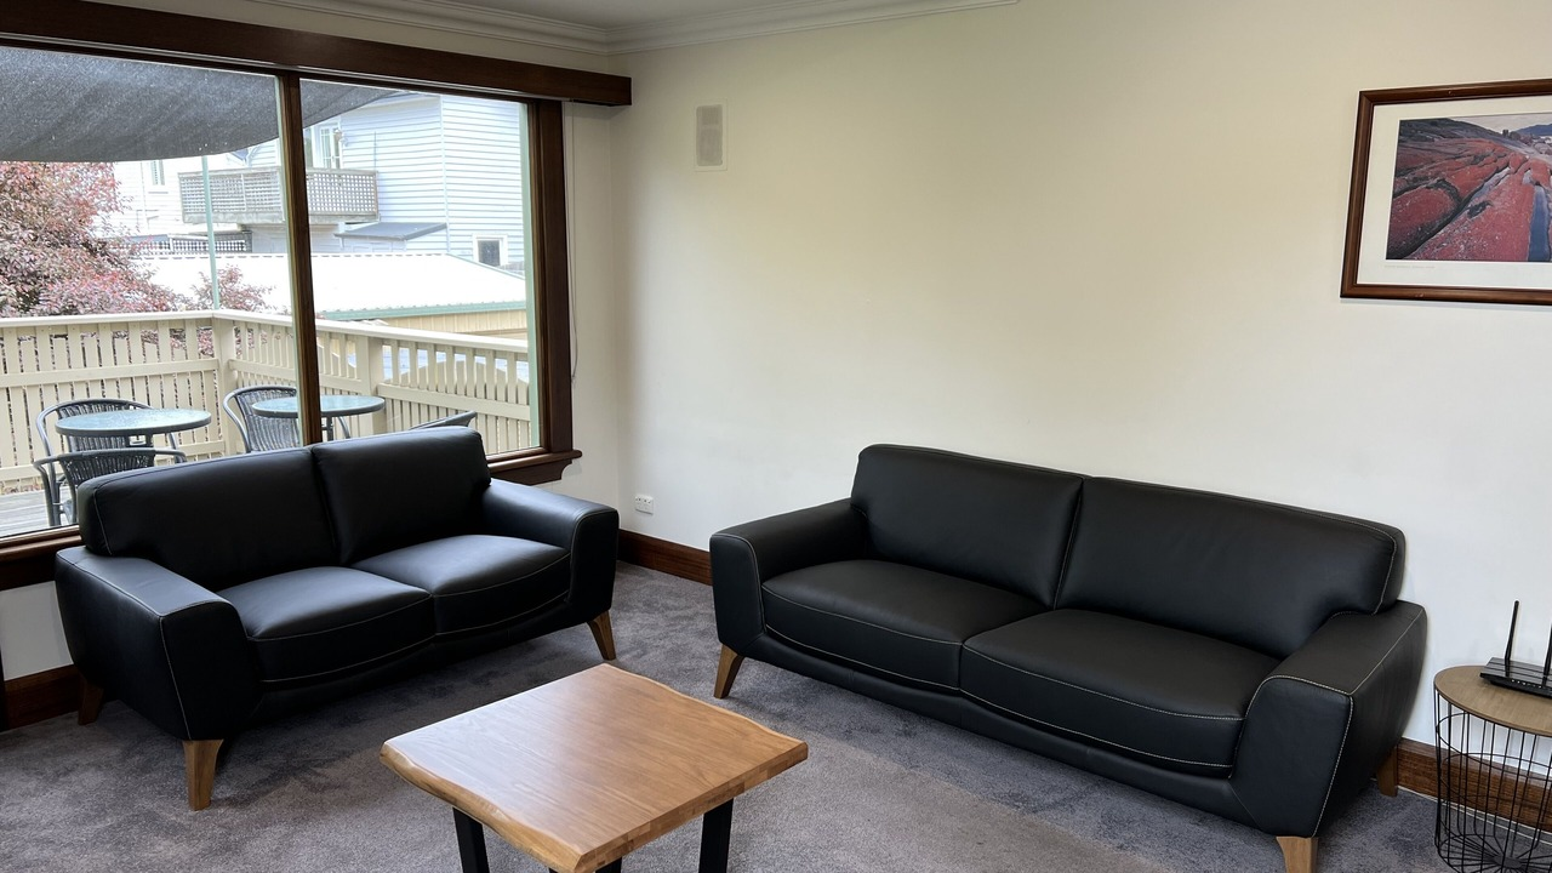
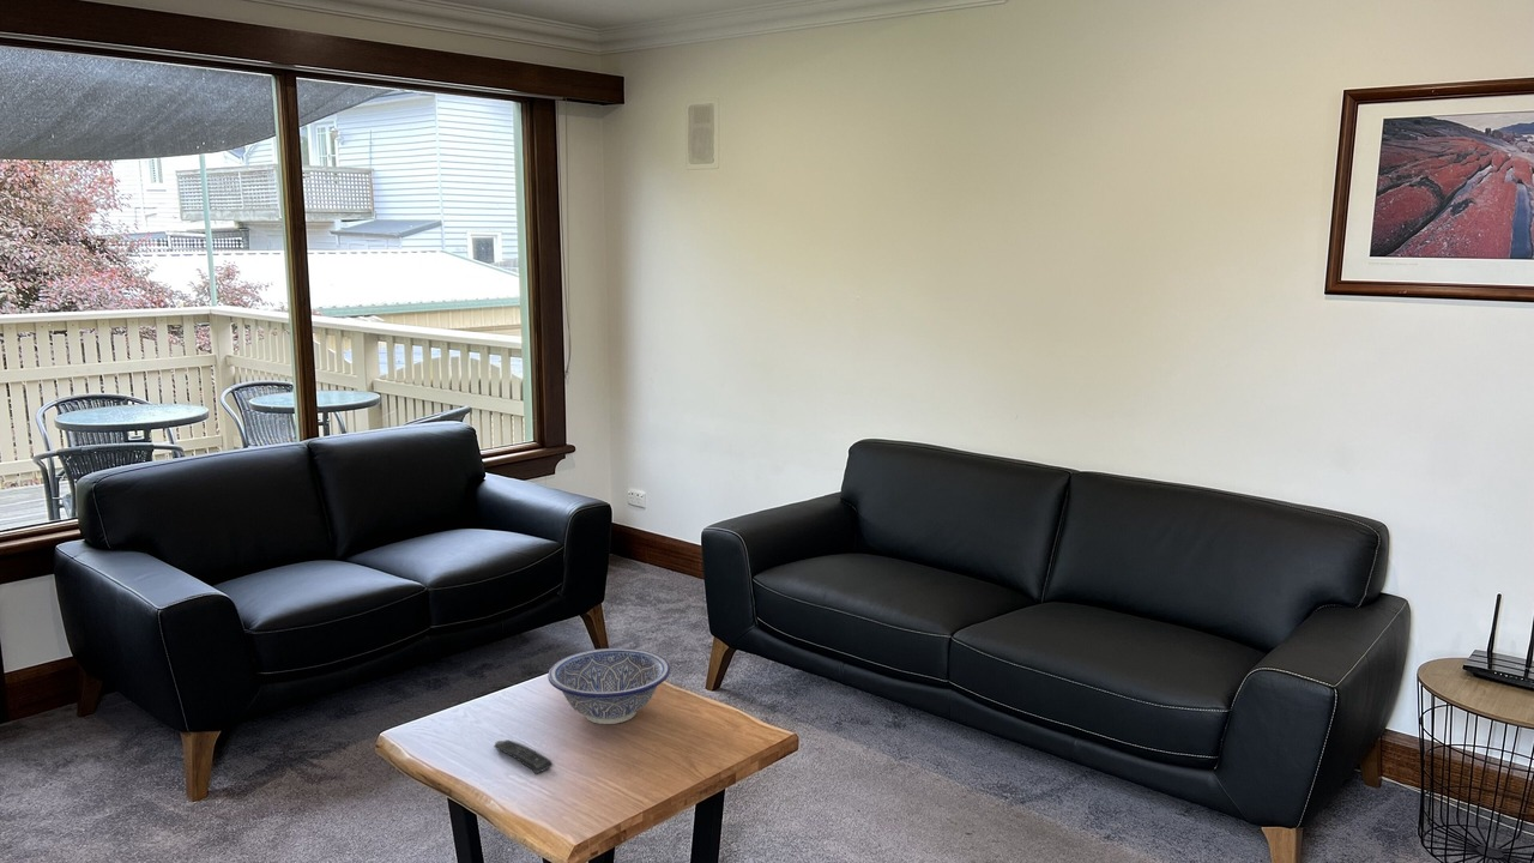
+ decorative bowl (610, 692)
+ remote control (520, 754)
